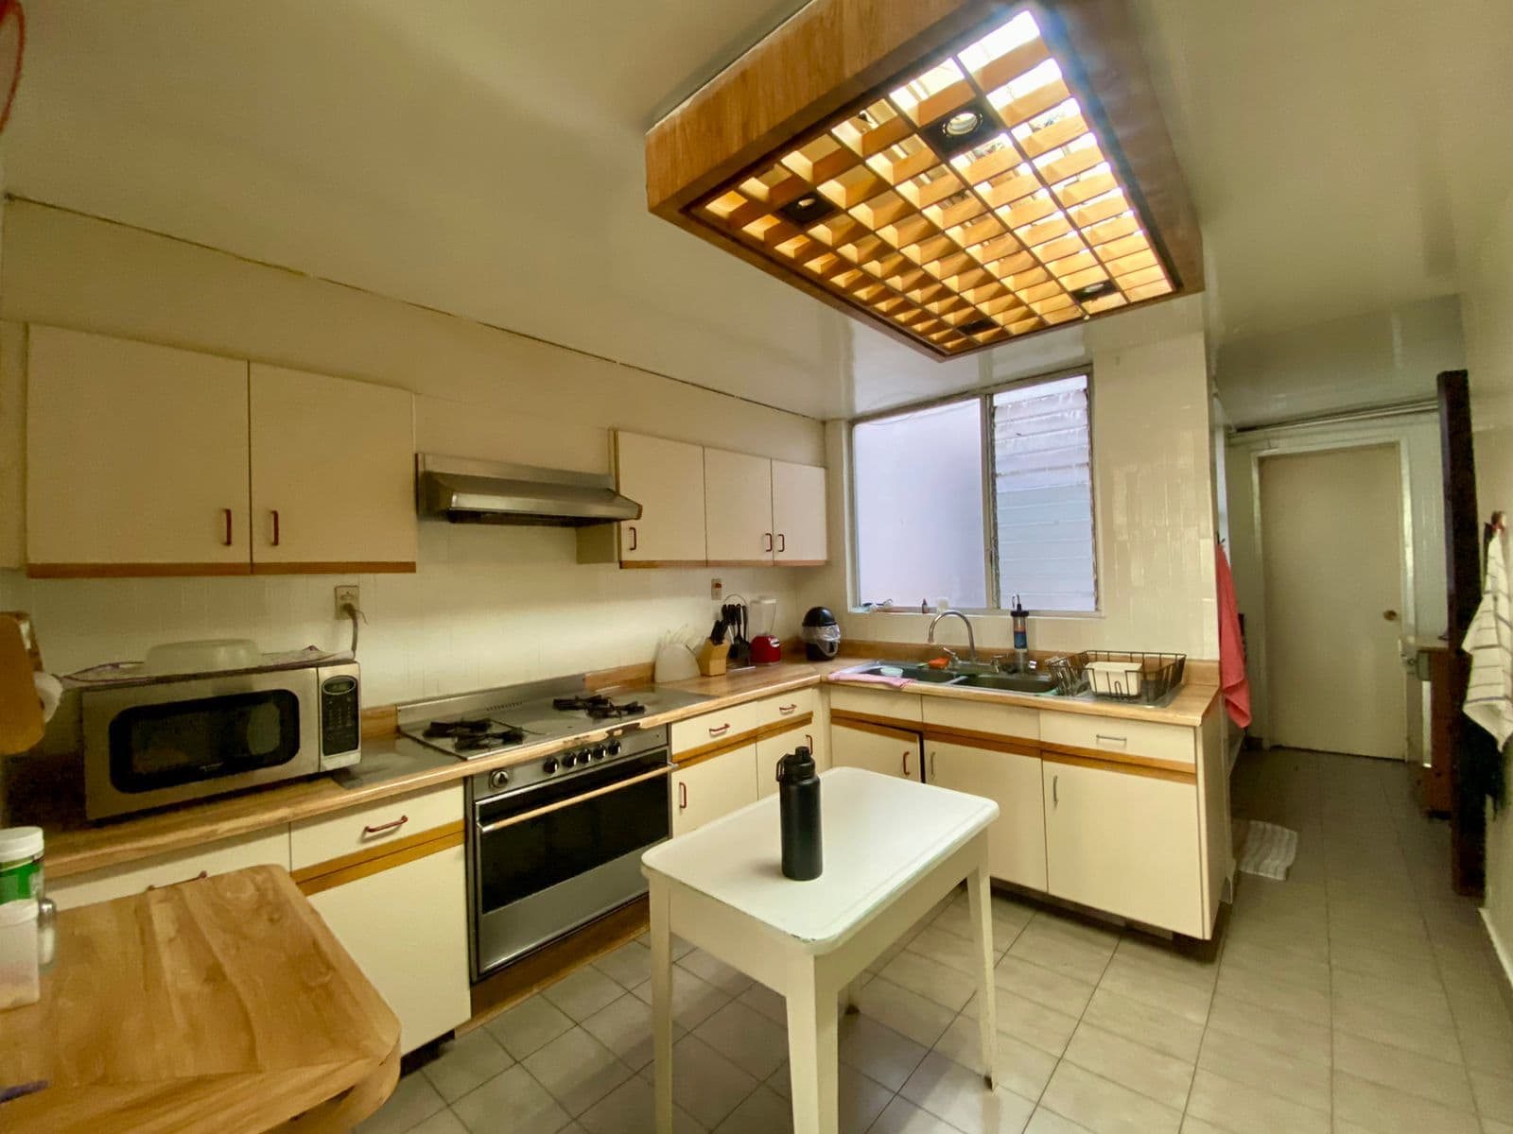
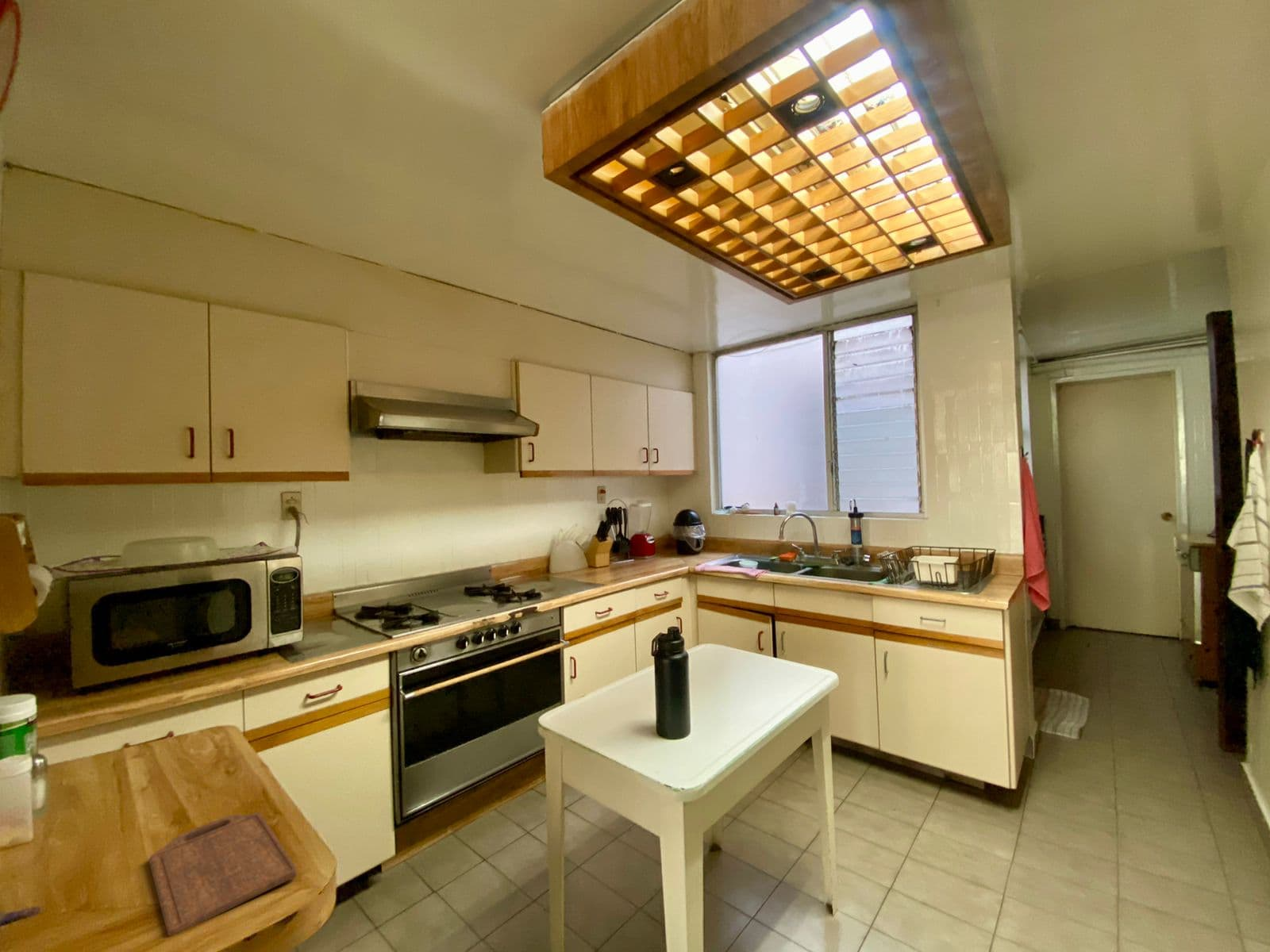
+ cutting board (219, 861)
